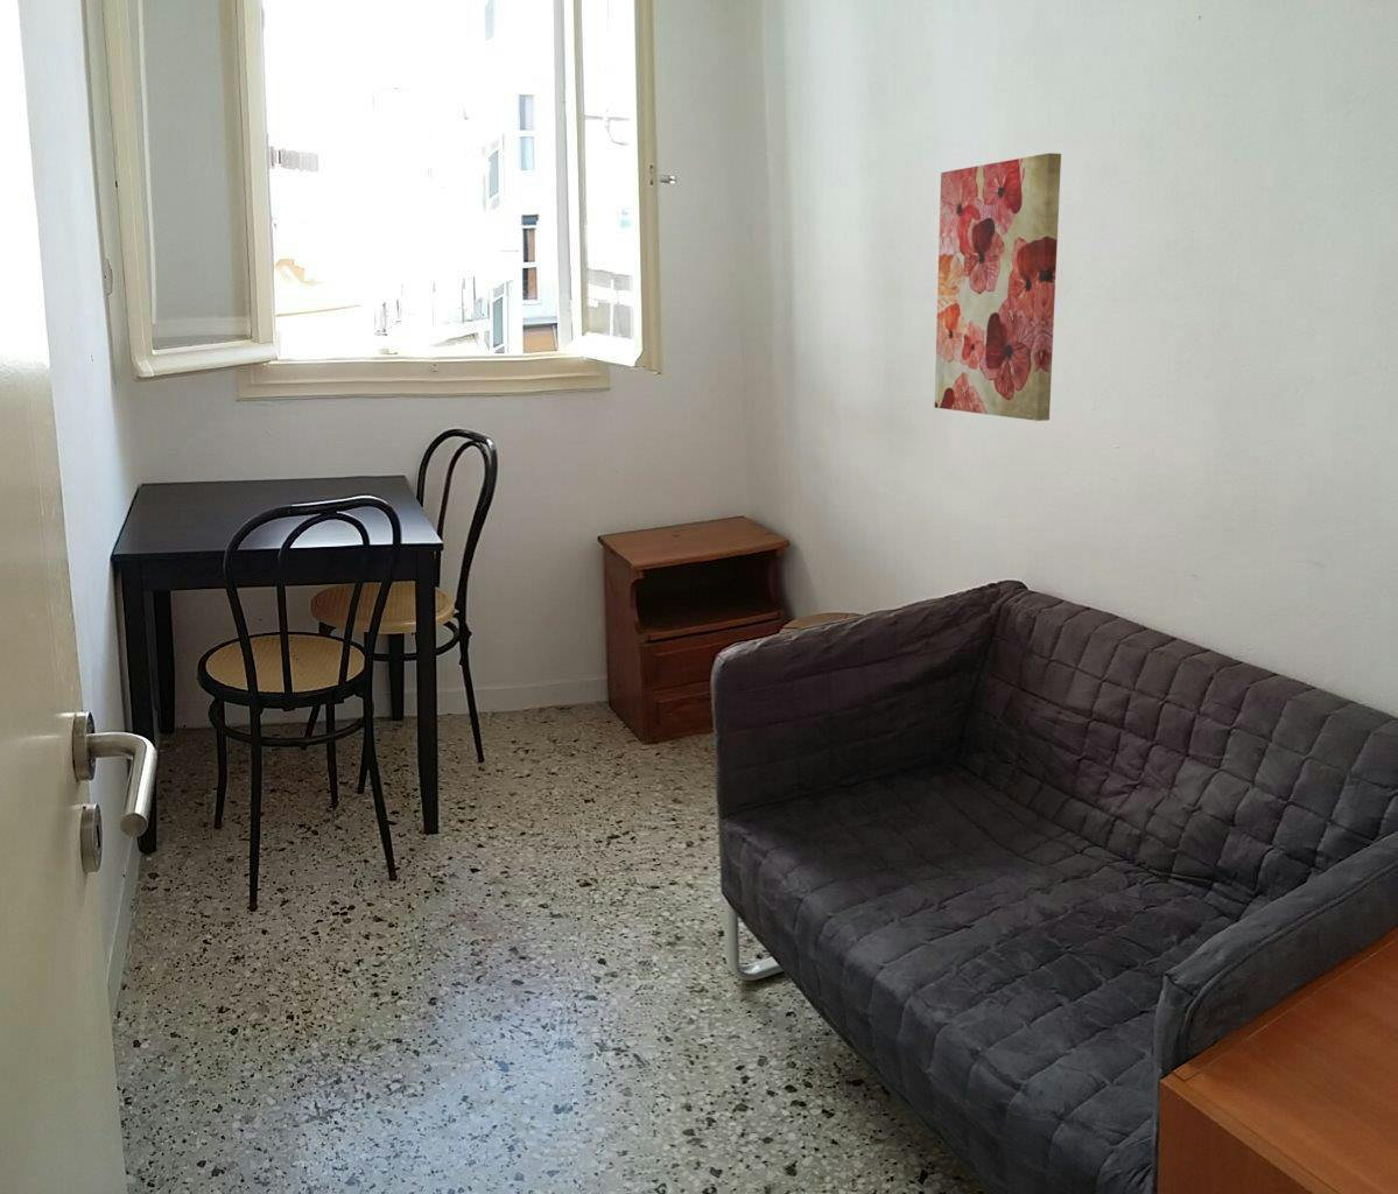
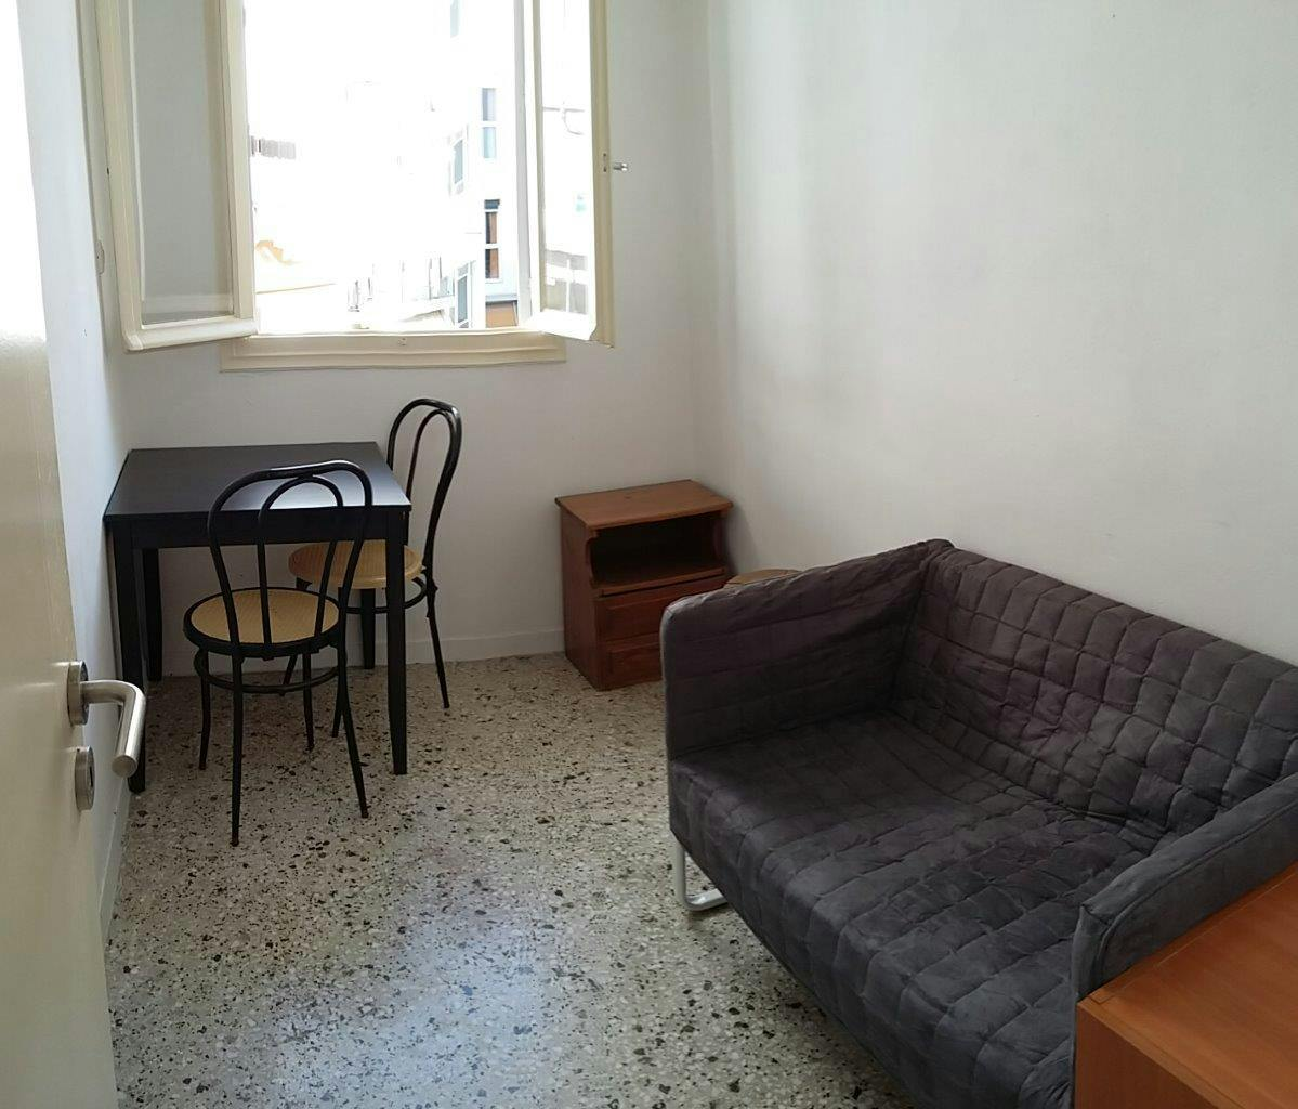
- wall art (993, 290)
